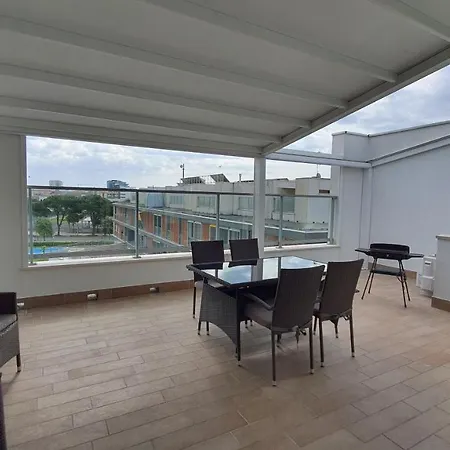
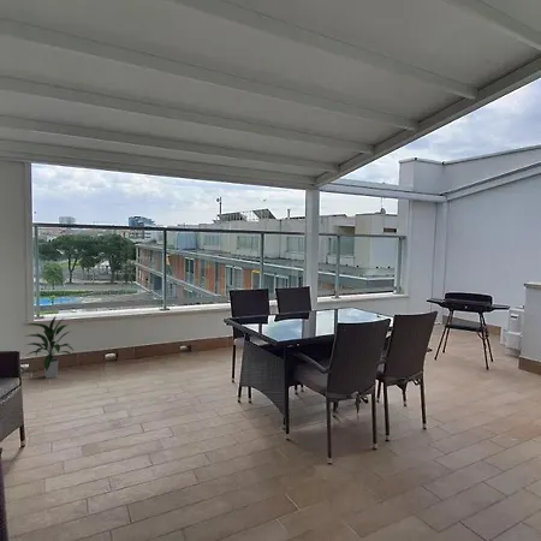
+ indoor plant (49, 346)
